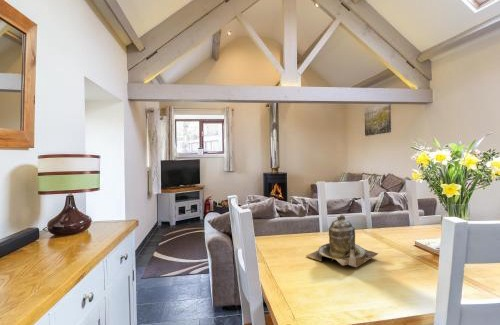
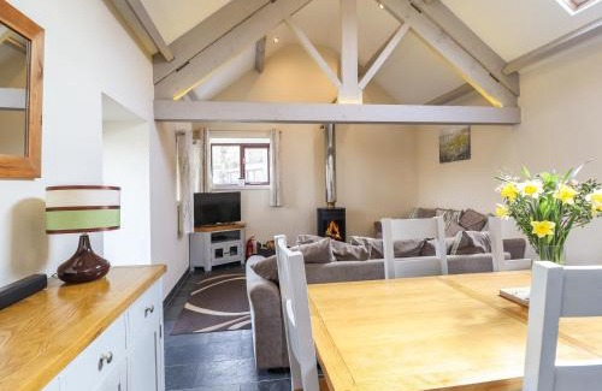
- teapot (341, 235)
